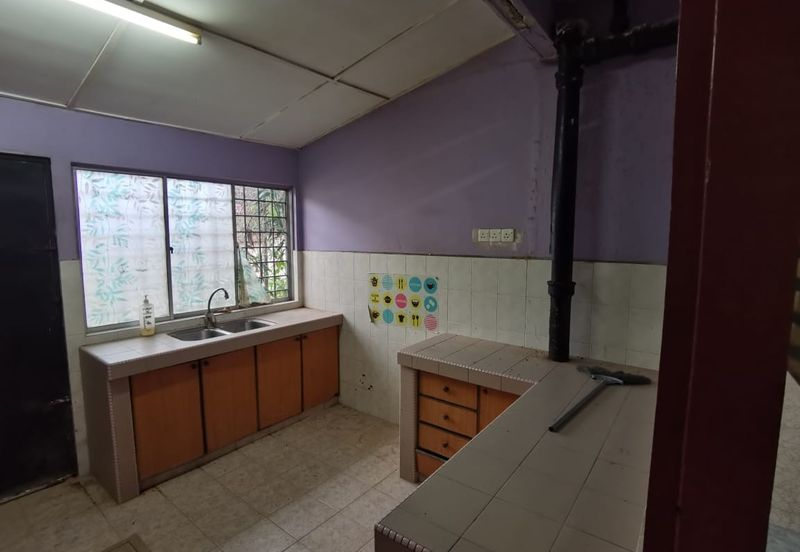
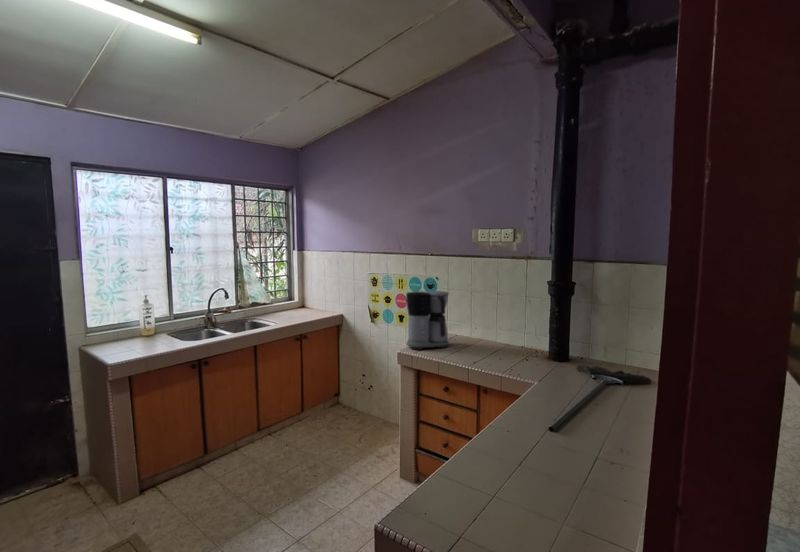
+ coffee maker (428, 319)
